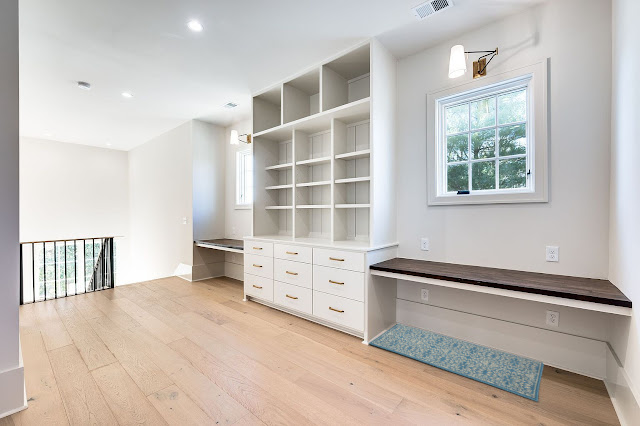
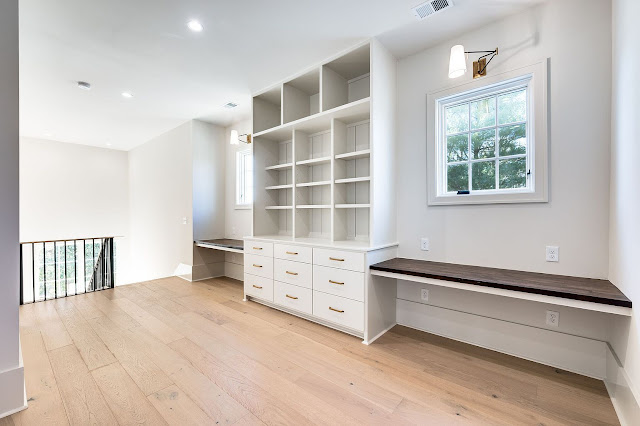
- rug (450, 352)
